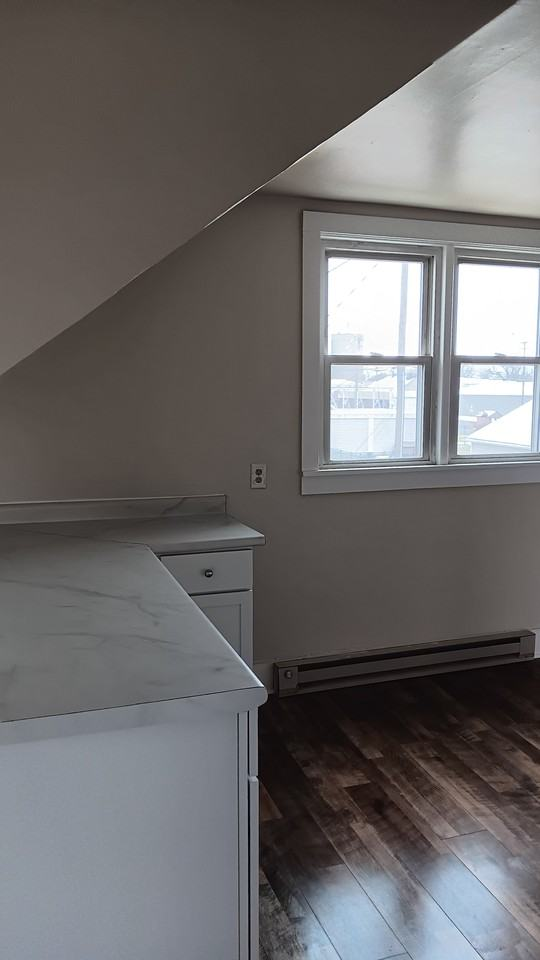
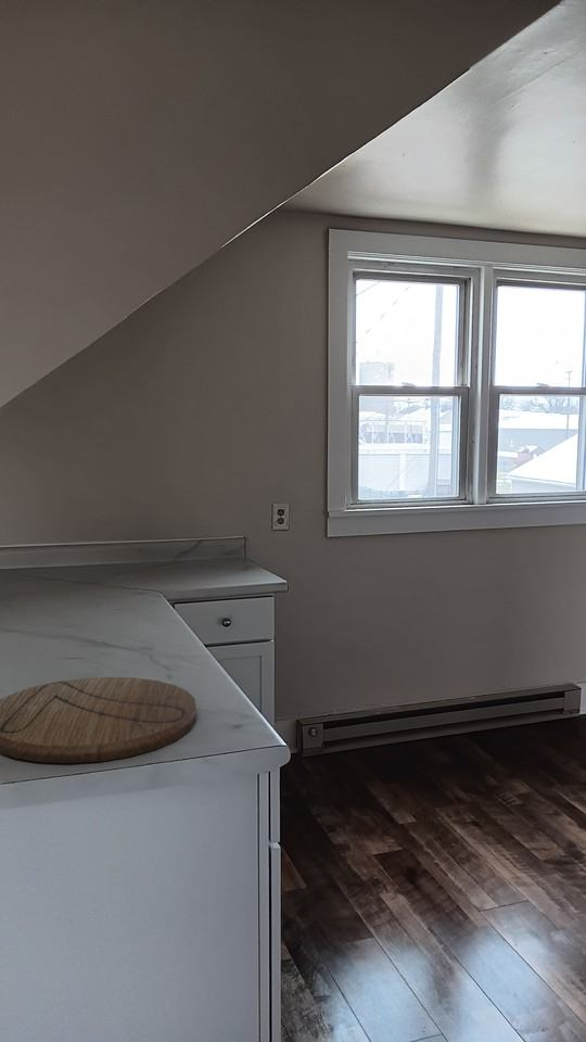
+ cutting board (92, 714)
